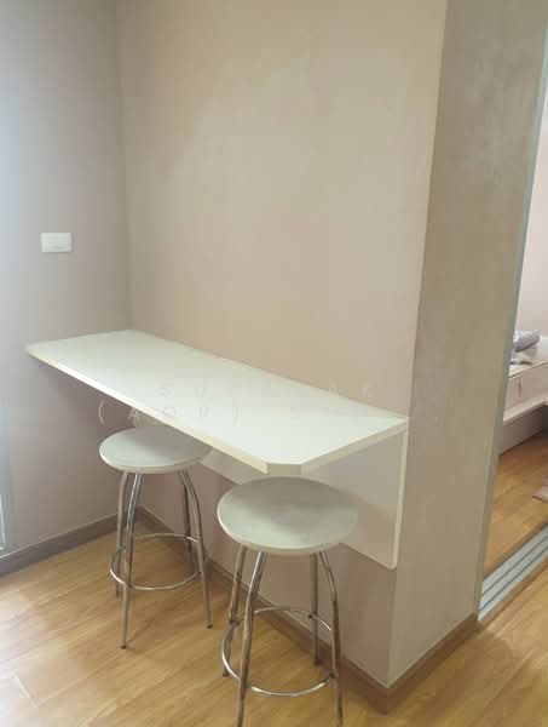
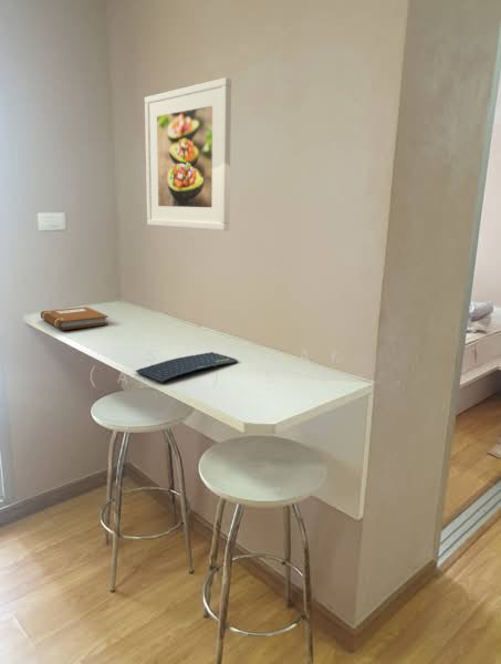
+ notebook (73, 317)
+ keyboard (188, 364)
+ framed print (184, 159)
